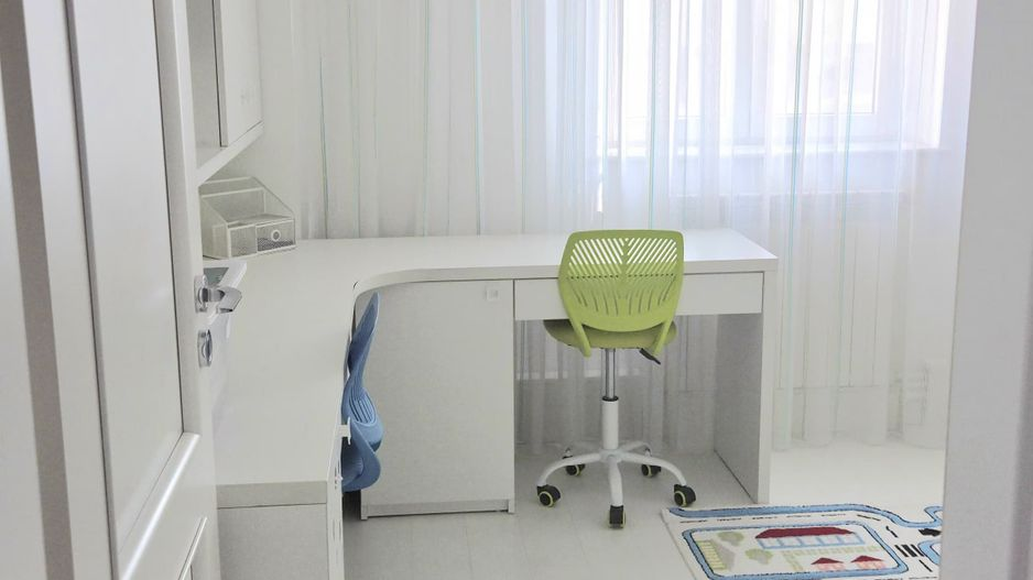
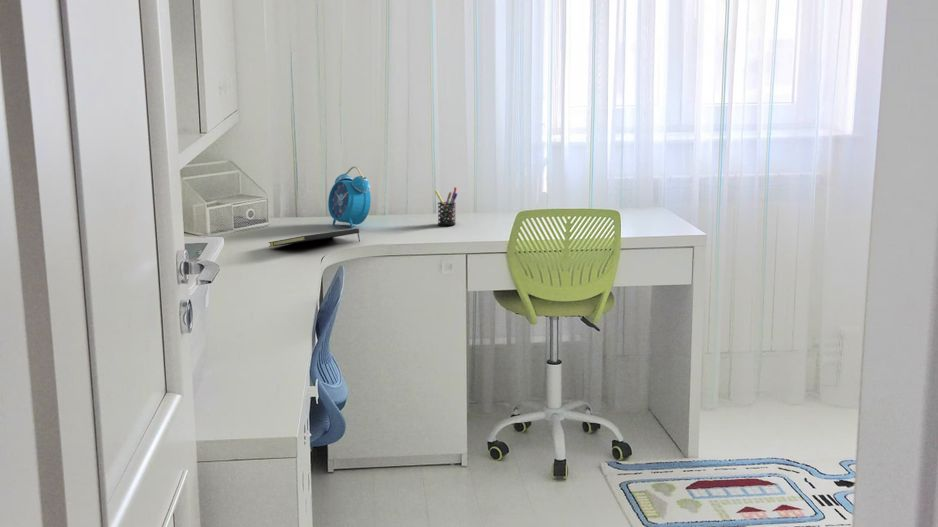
+ alarm clock (348, 196)
+ pen holder (448, 205)
+ notepad (314, 237)
